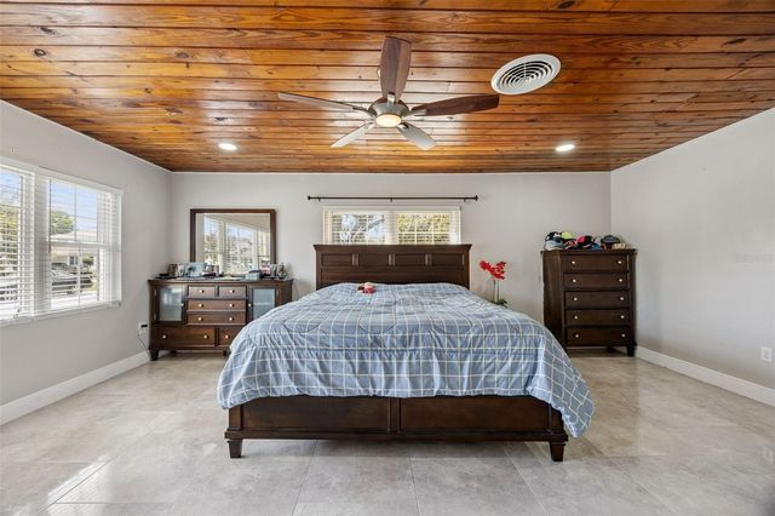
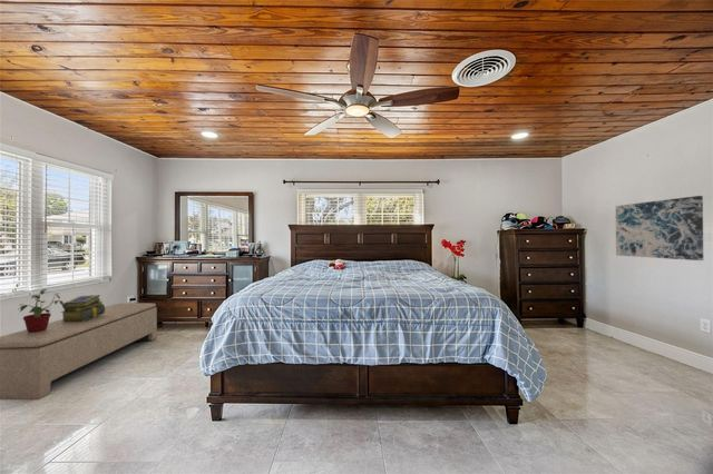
+ wall art (653, 229)
+ bench (88, 339)
+ potted plant (45, 309)
+ stack of books (84, 307)
